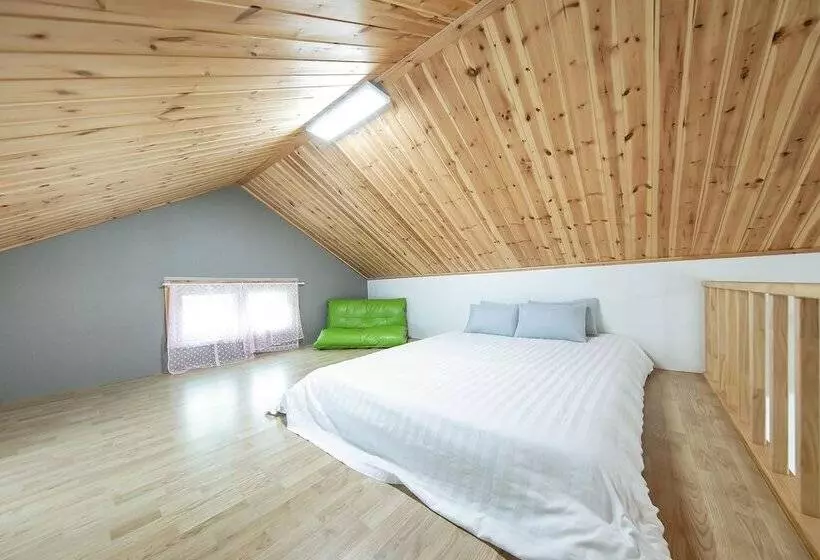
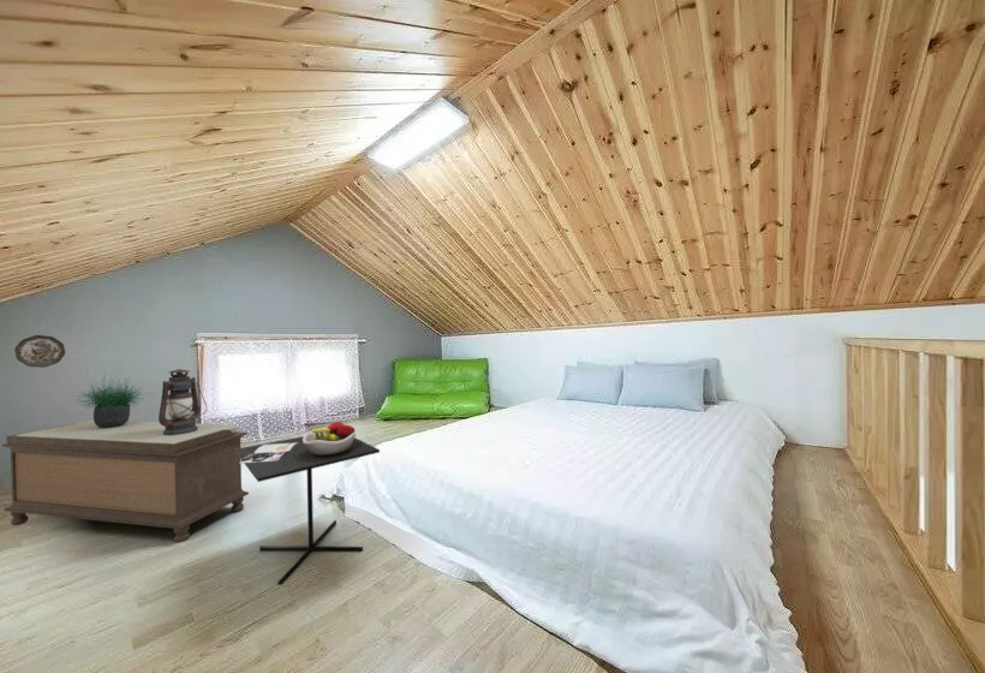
+ lantern (181, 399)
+ bench (130, 474)
+ decorative plate (41, 351)
+ kitchen table (308, 487)
+ potted plant (109, 397)
